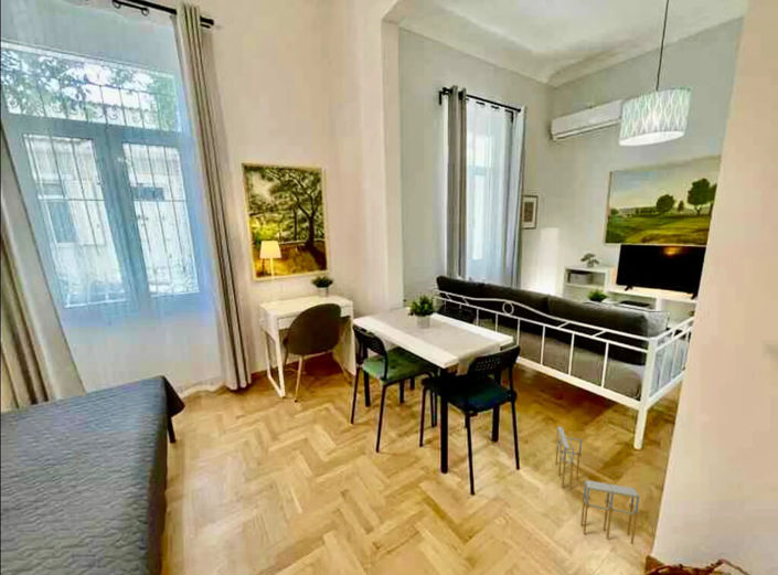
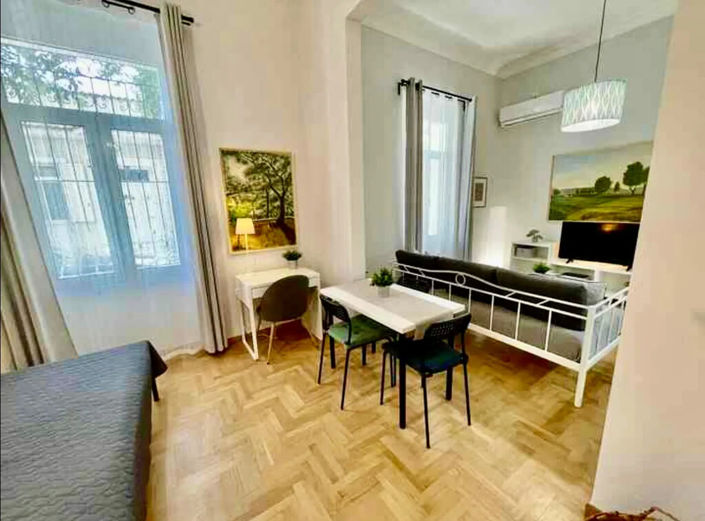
- table (590, 481)
